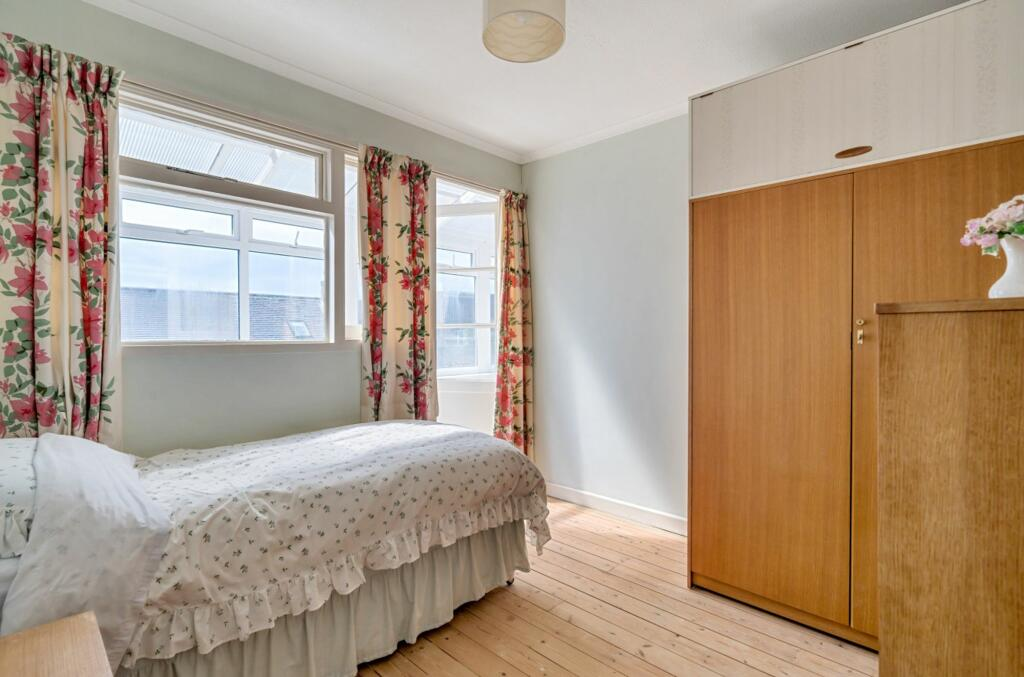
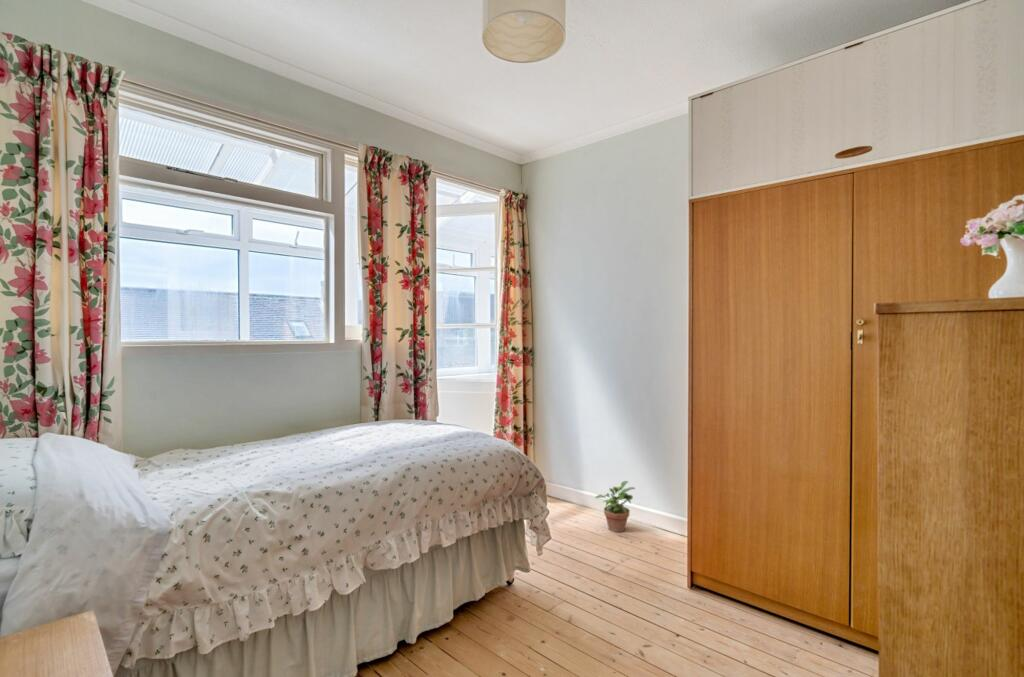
+ potted plant (615, 504)
